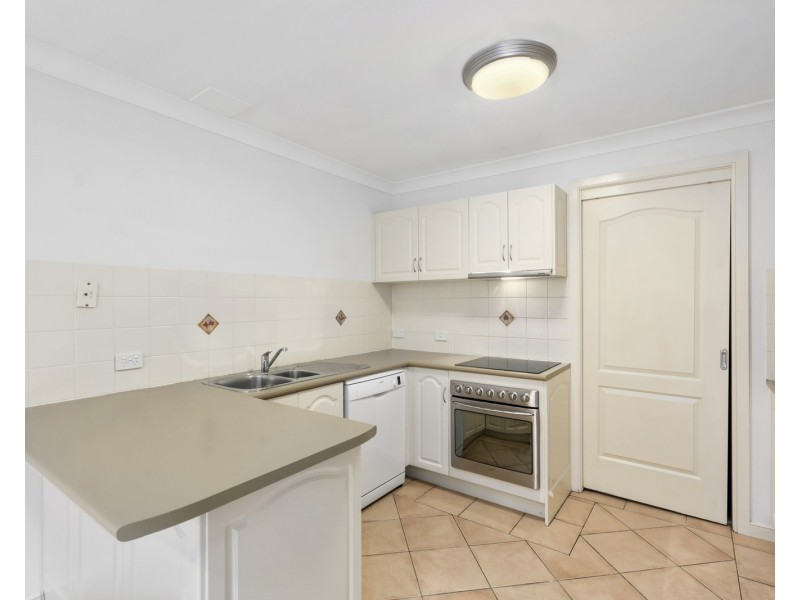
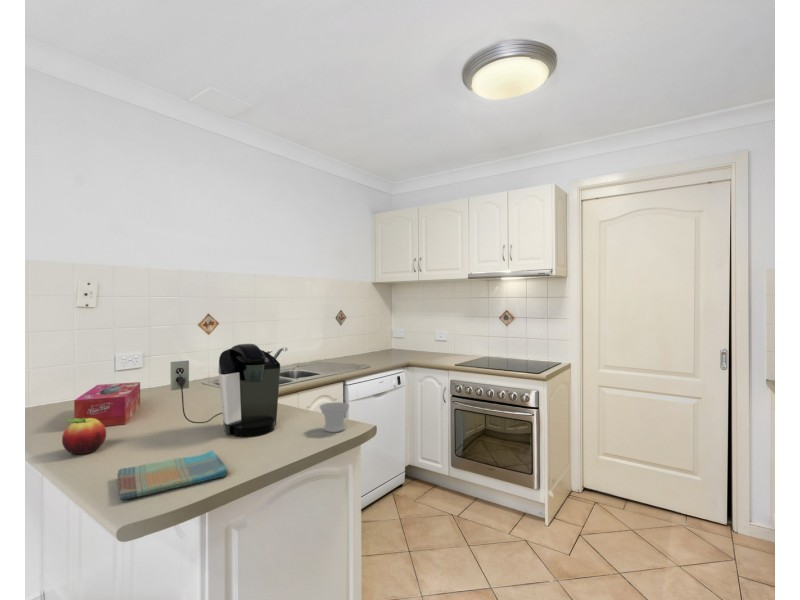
+ dish towel (173, 472)
+ coffee maker (231, 388)
+ tissue box (110, 403)
+ cup (334, 417)
+ fruit (84, 434)
